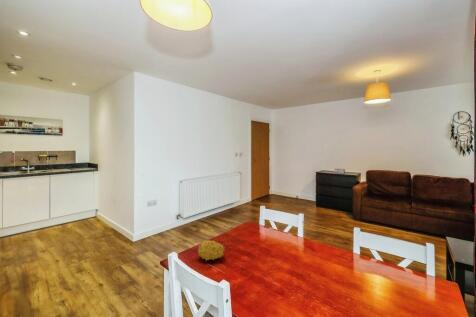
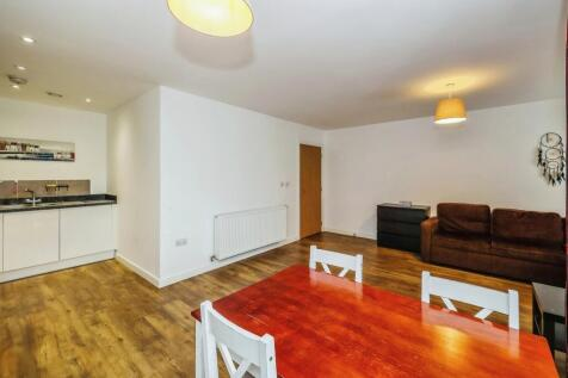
- fruit (211, 249)
